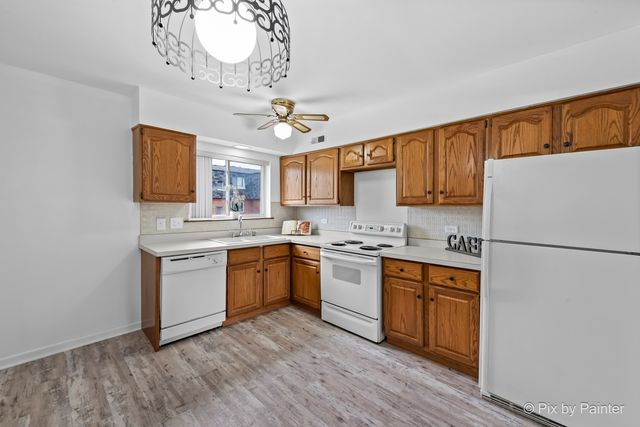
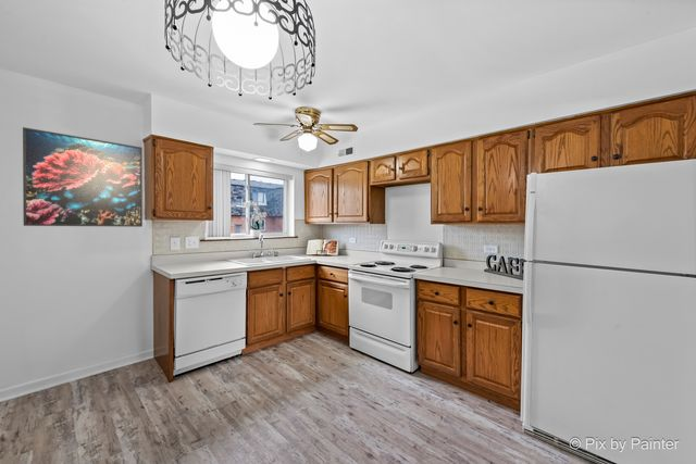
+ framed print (88, 181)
